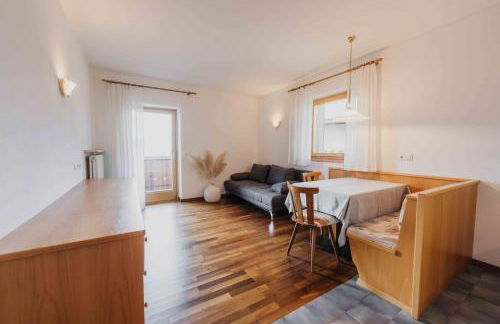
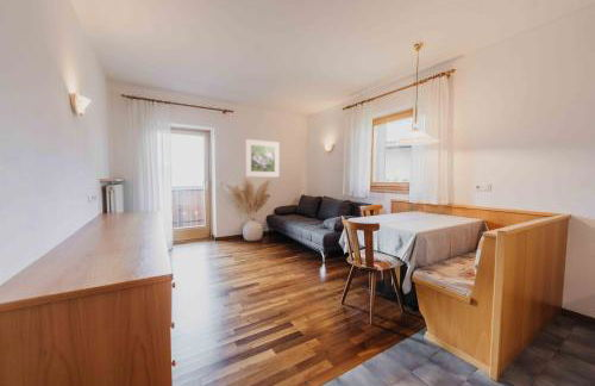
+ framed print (263, 158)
